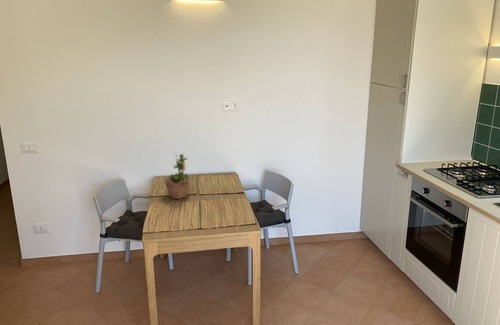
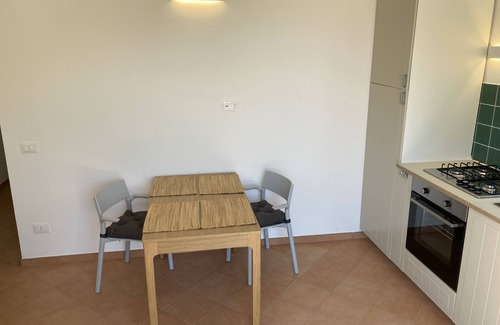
- potted plant (176, 173)
